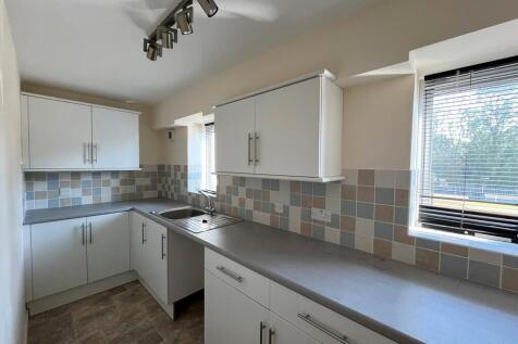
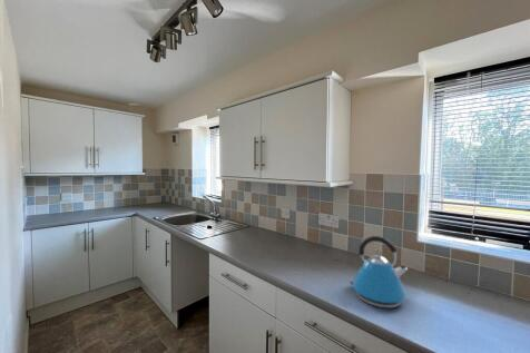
+ kettle (376, 265)
